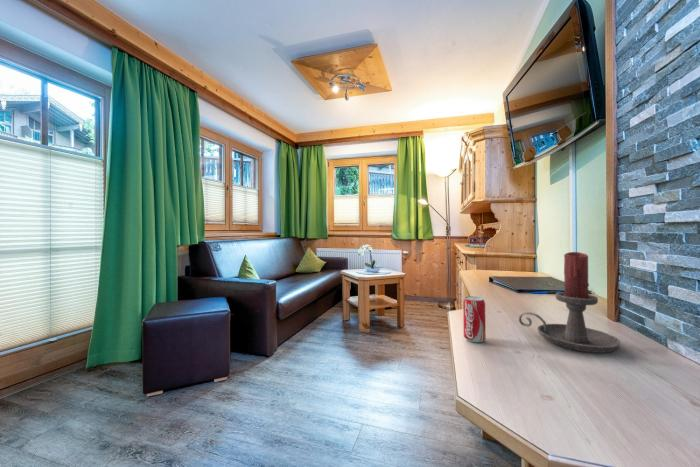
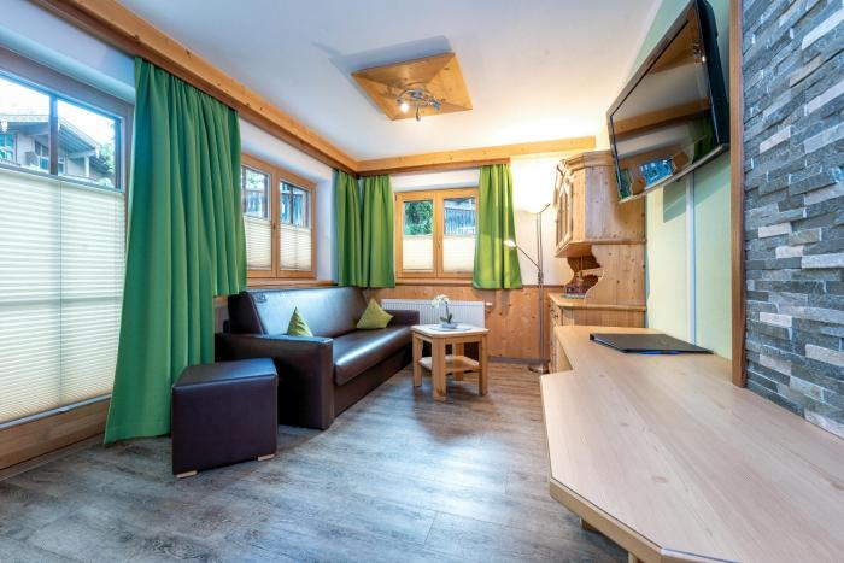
- beverage can (474, 318)
- candle holder (564, 295)
